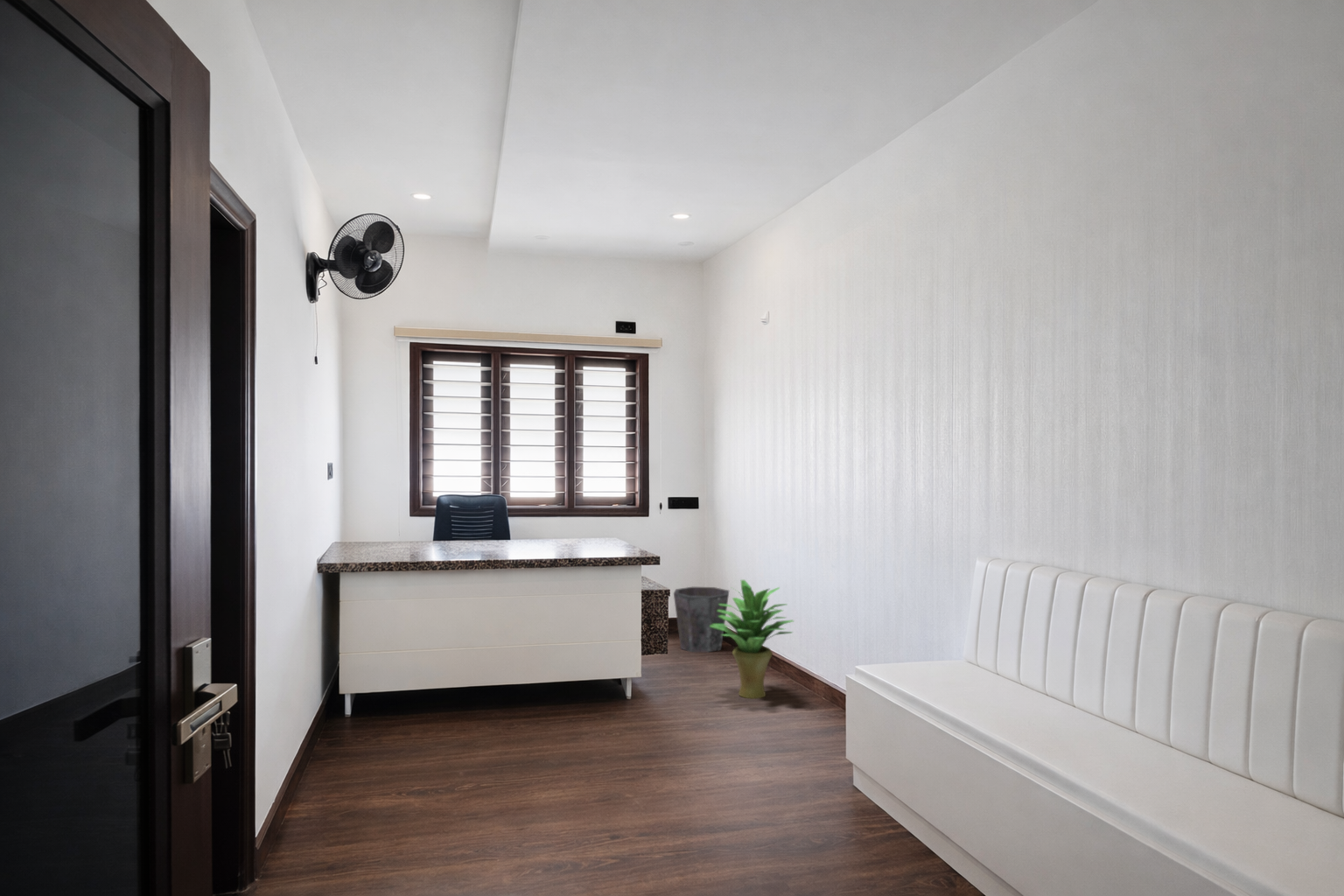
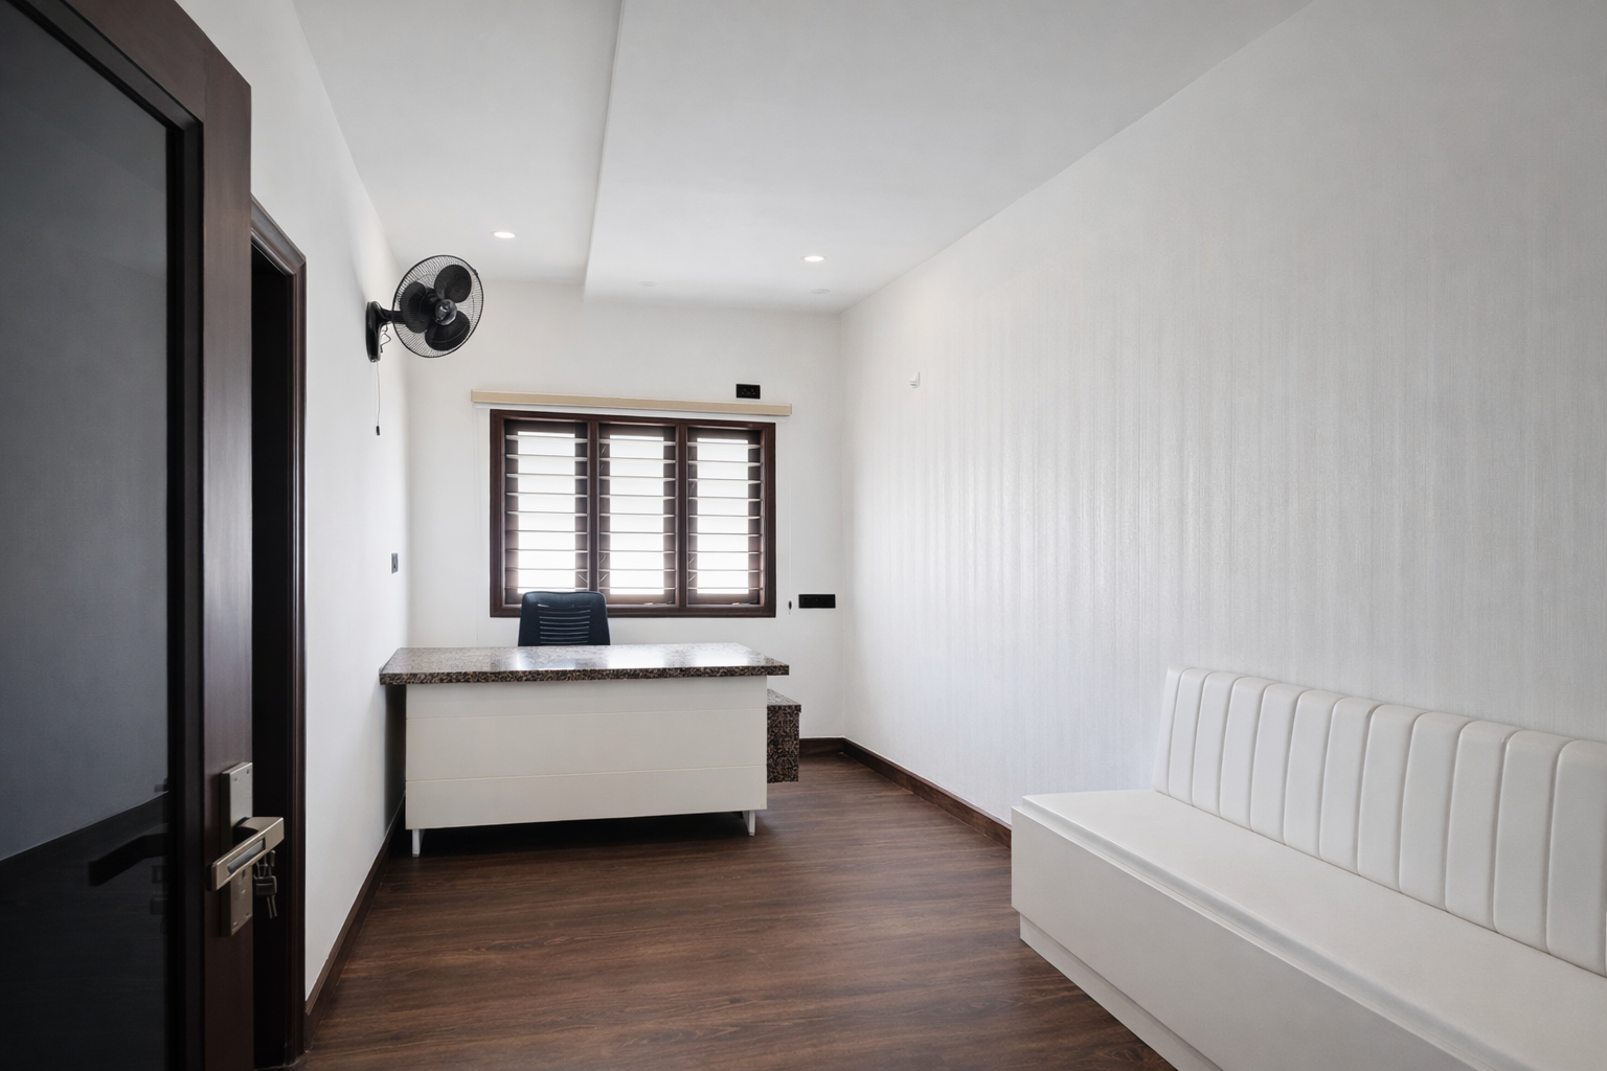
- potted plant (753, 638)
- waste bin (701, 620)
